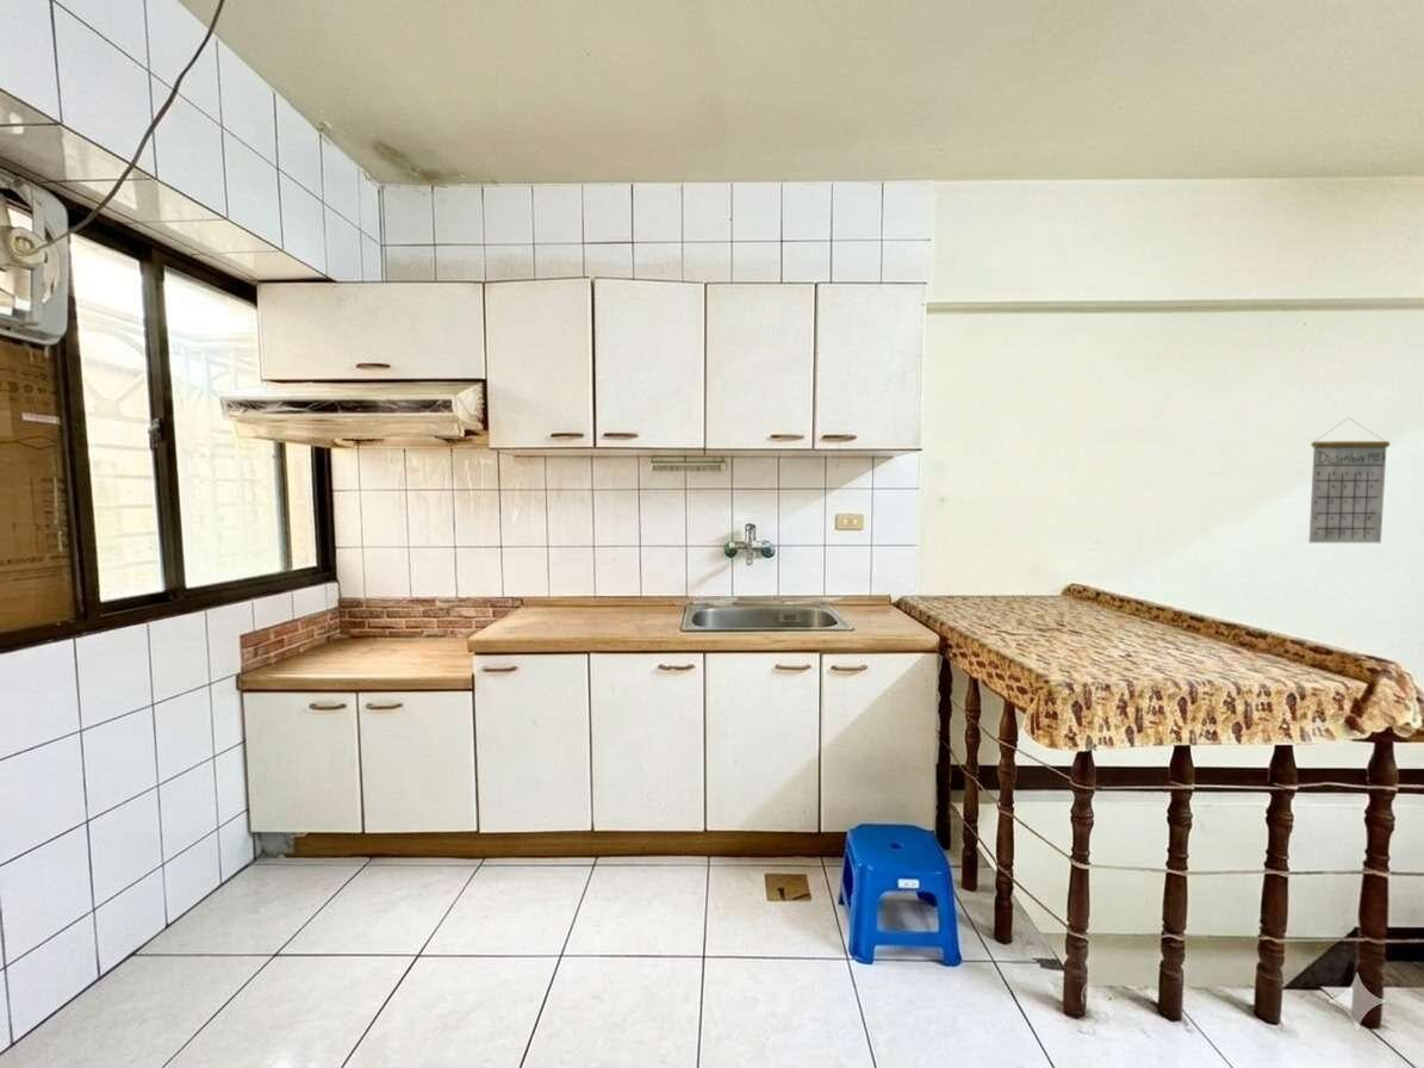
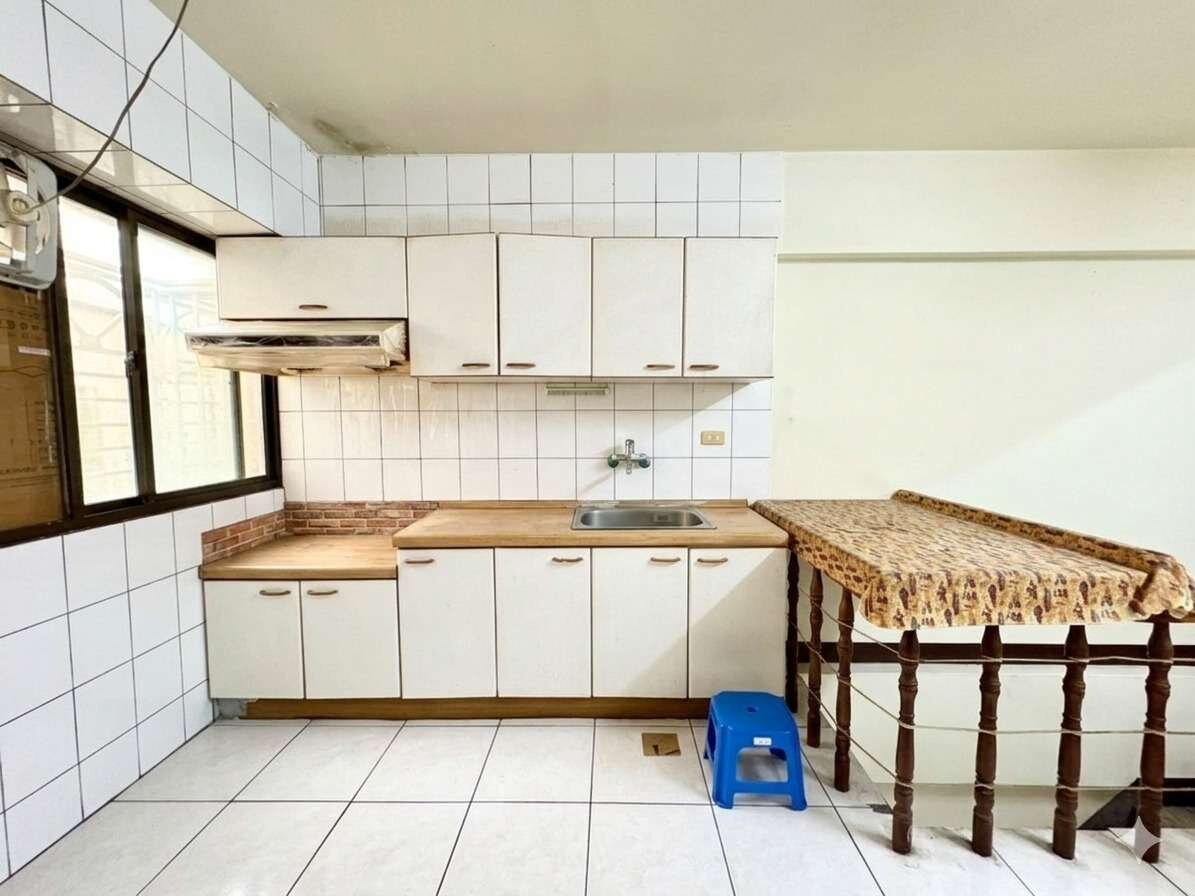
- calendar (1348, 480)
